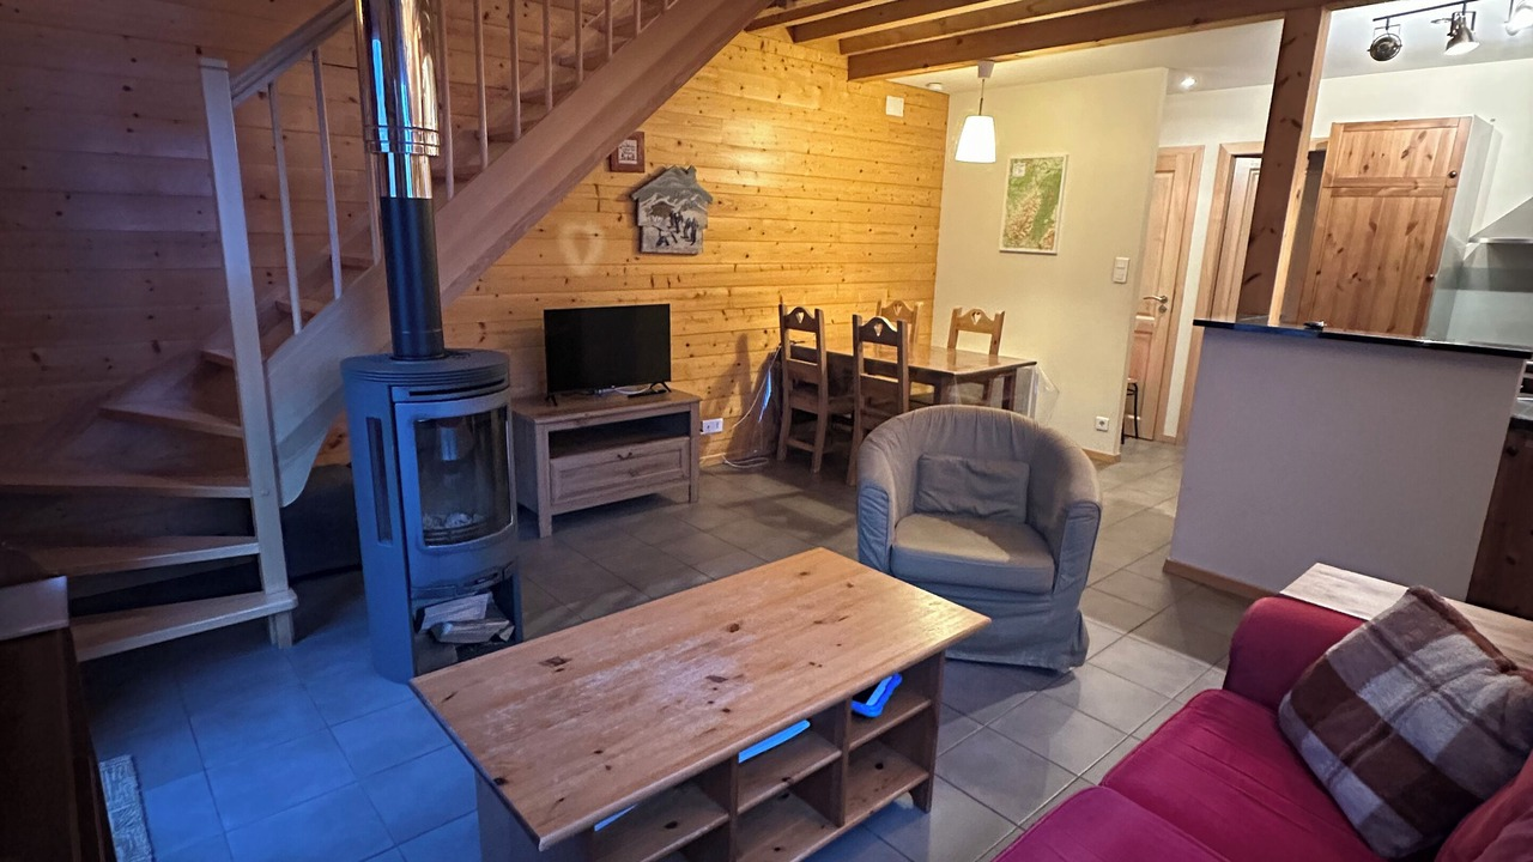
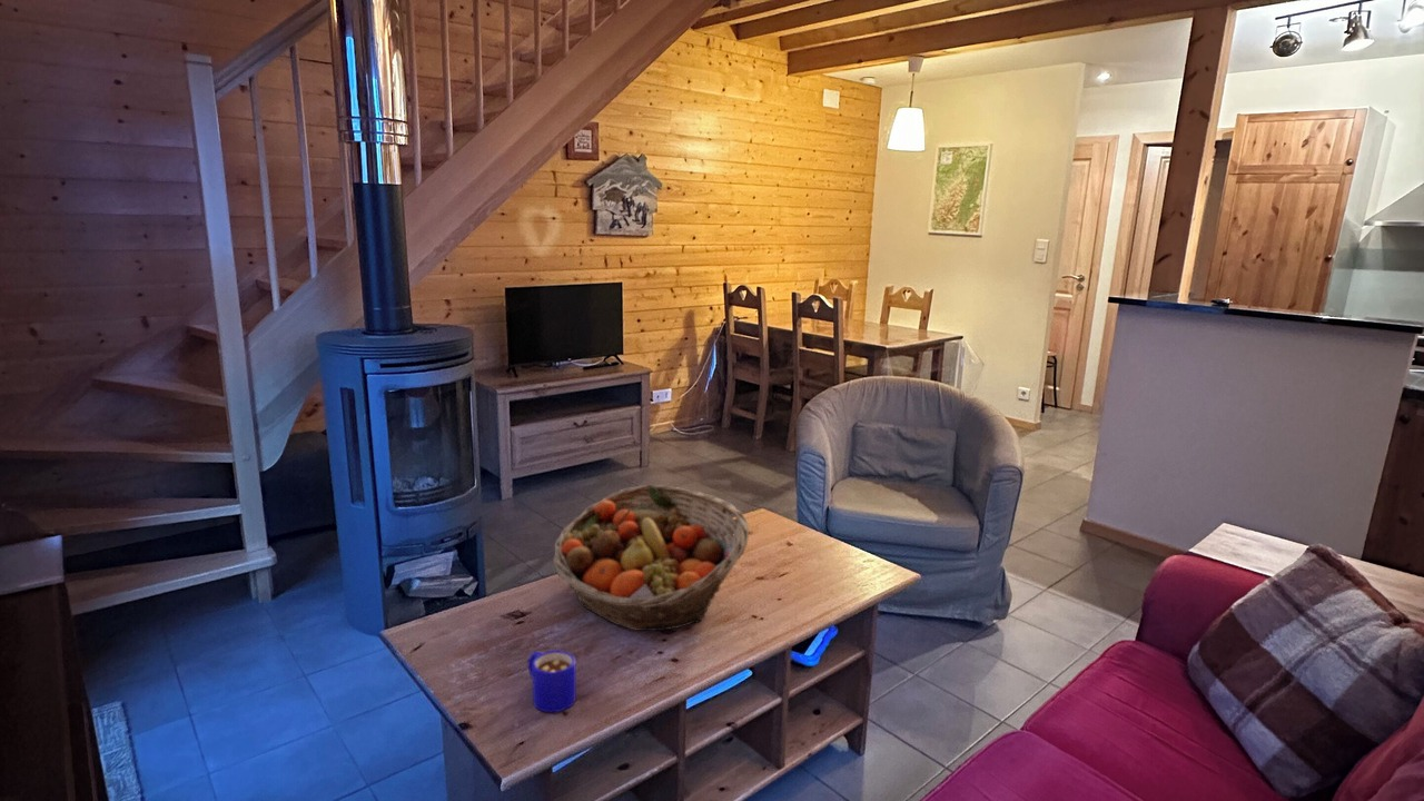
+ fruit basket (649, 553)
+ mug (547, 675)
